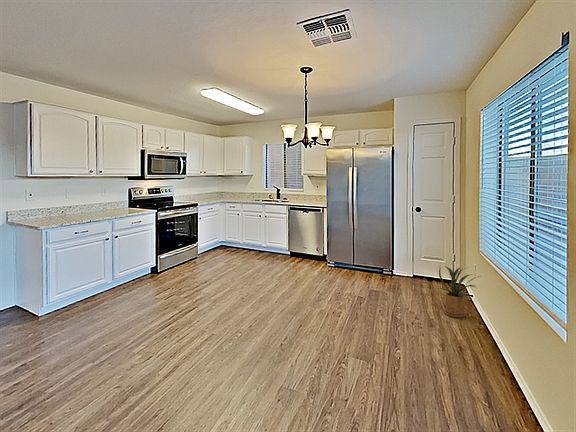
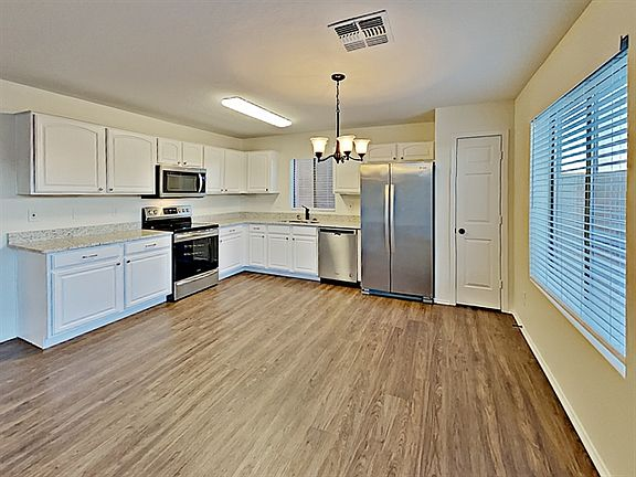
- house plant (458, 289)
